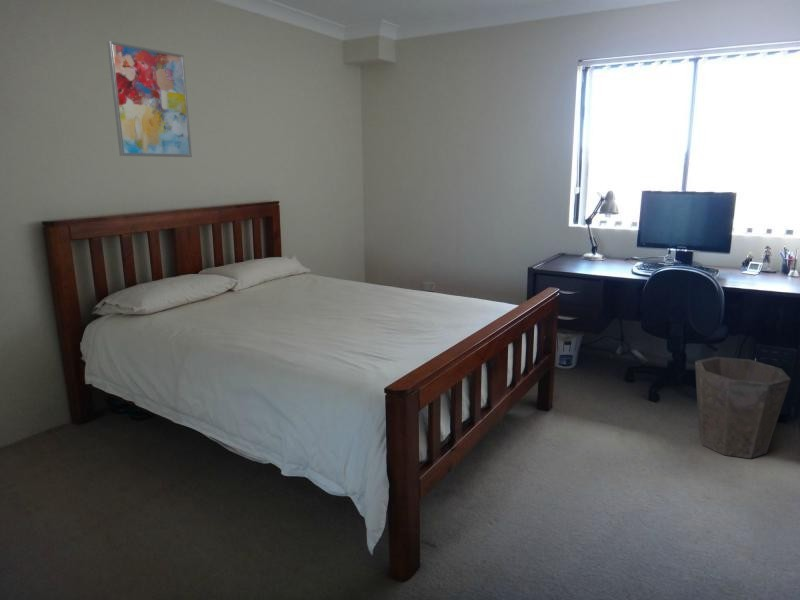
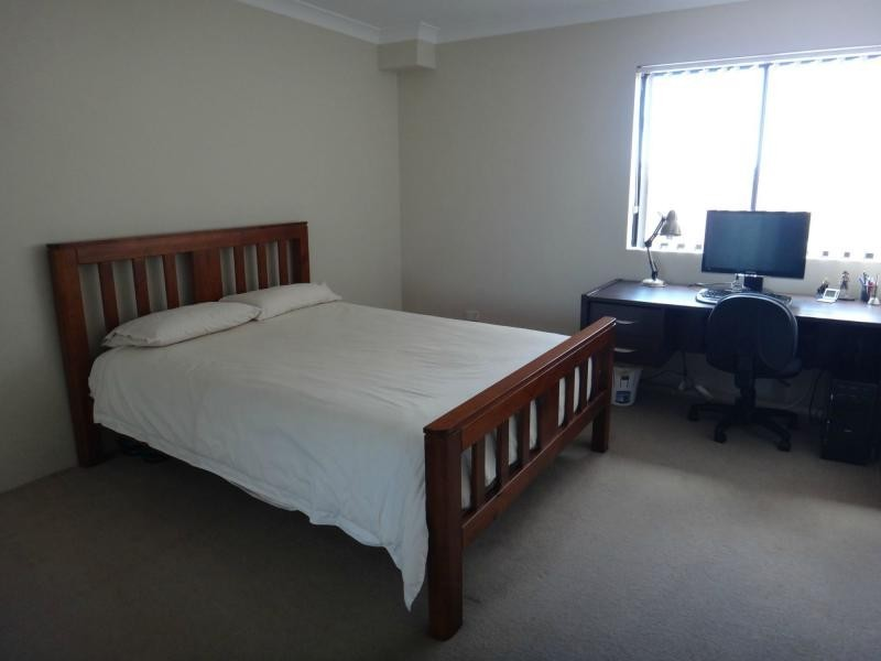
- wall art (152, 103)
- waste bin (736, 407)
